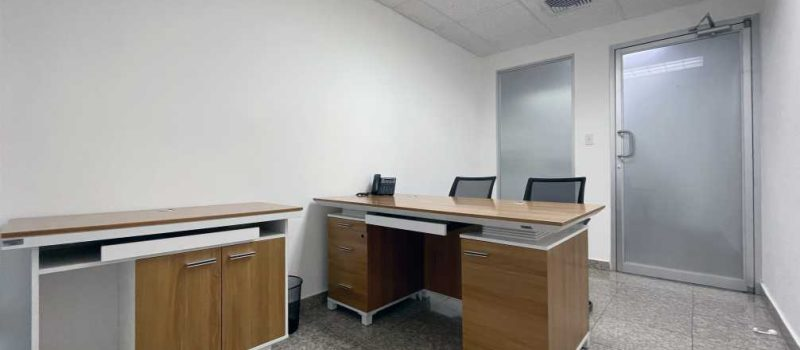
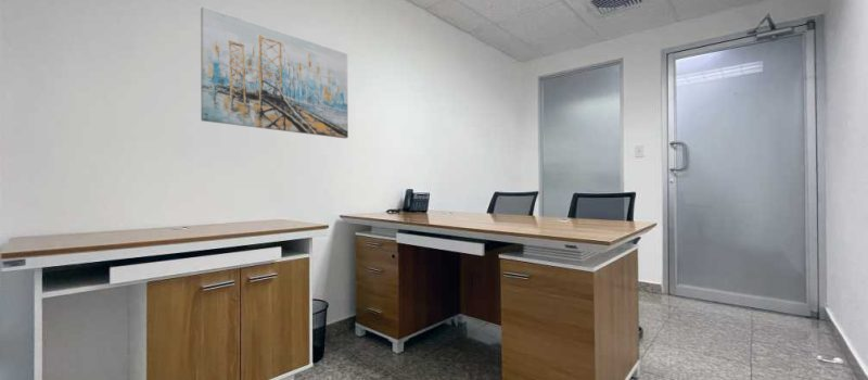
+ wall art (284, 81)
